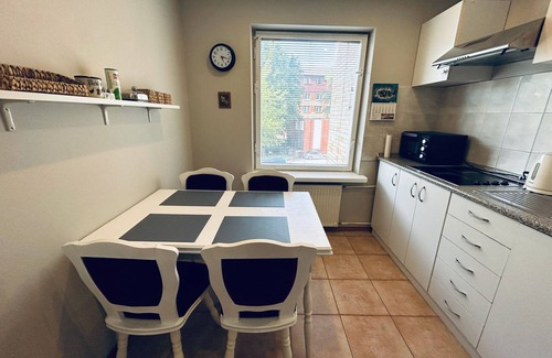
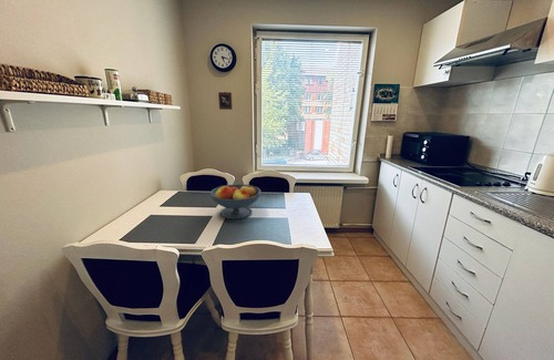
+ fruit bowl (236, 198)
